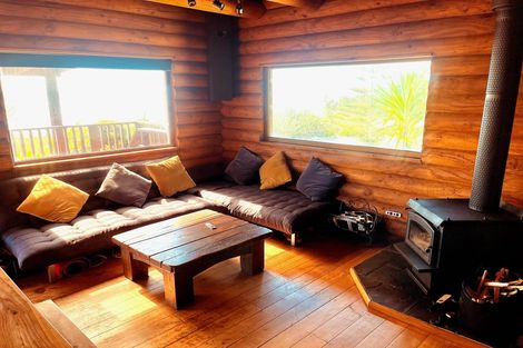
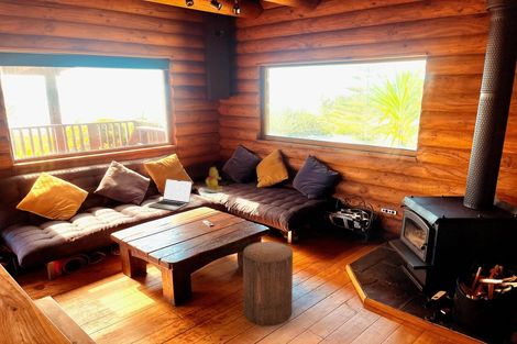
+ stool (267, 281)
+ teddy bear (213, 178)
+ laptop (169, 193)
